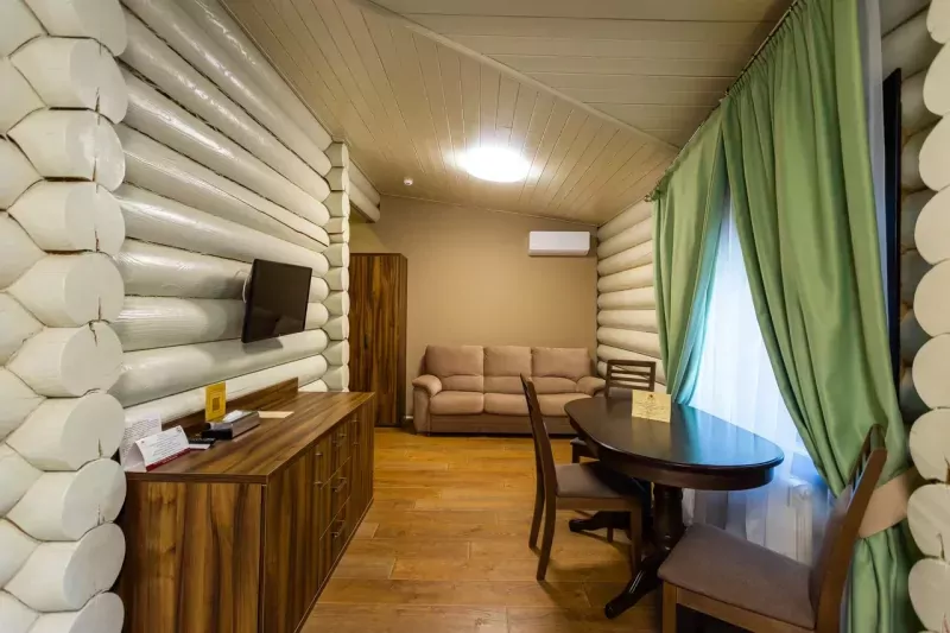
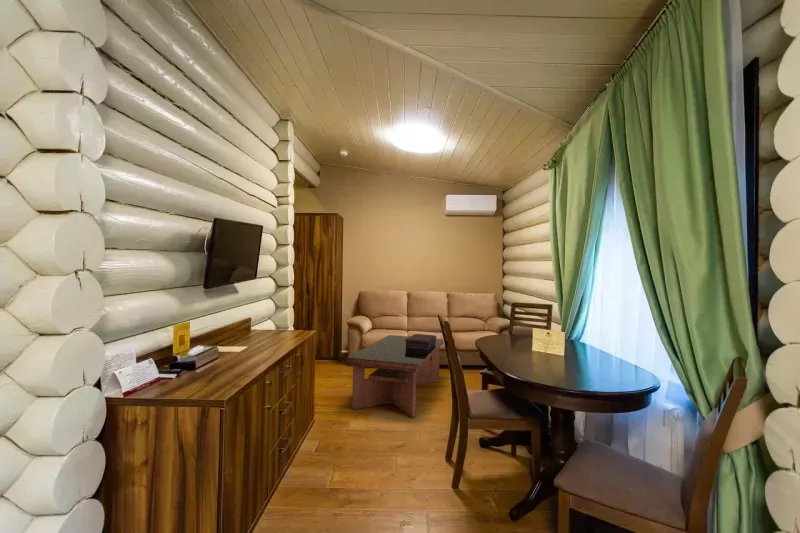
+ coffee table (401, 370)
+ decorative box (421, 341)
